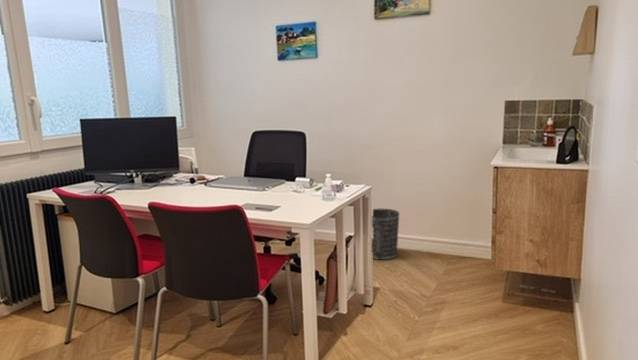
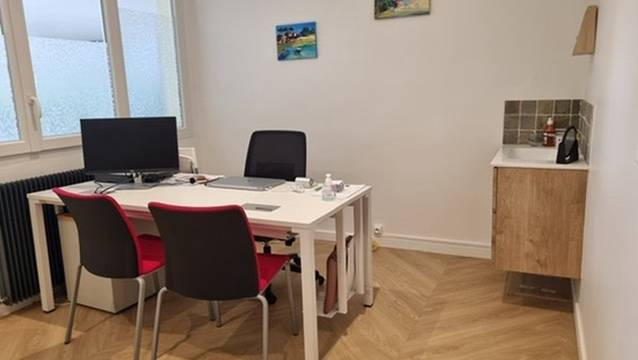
- wastebasket (381, 234)
